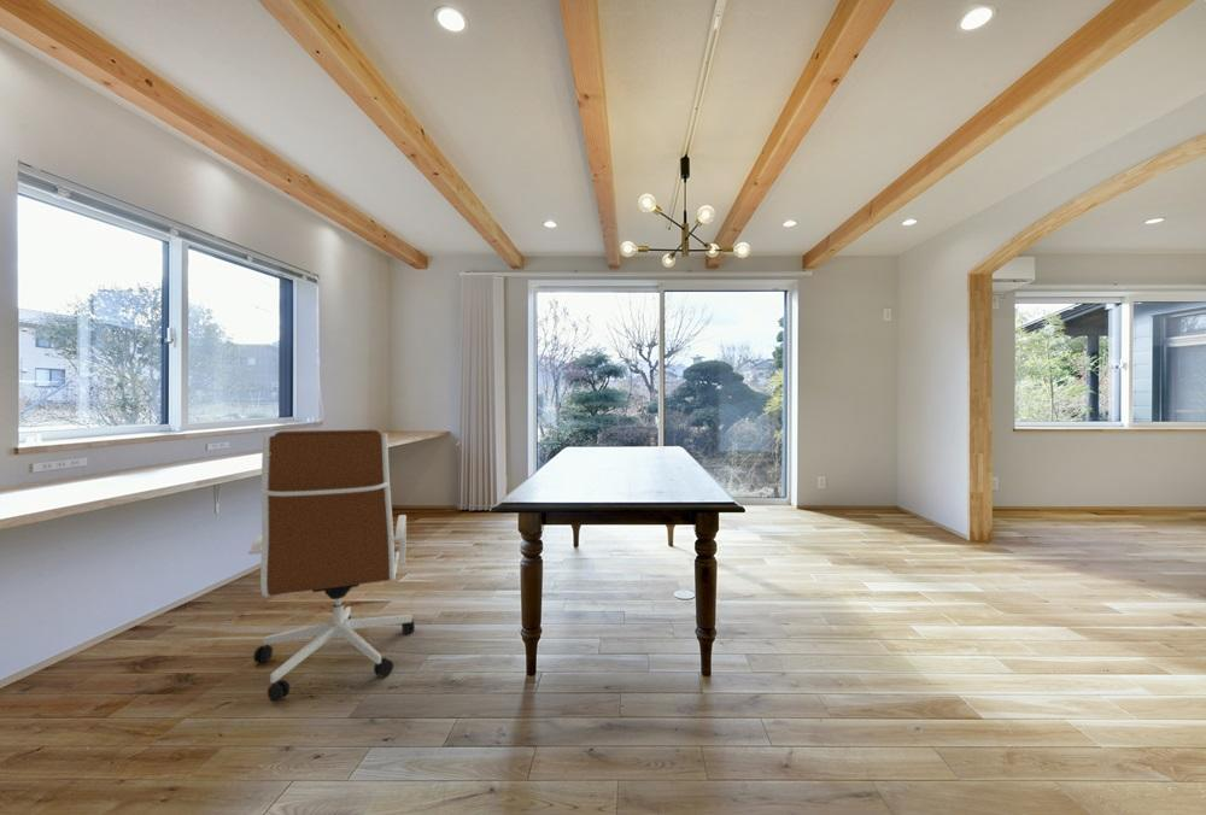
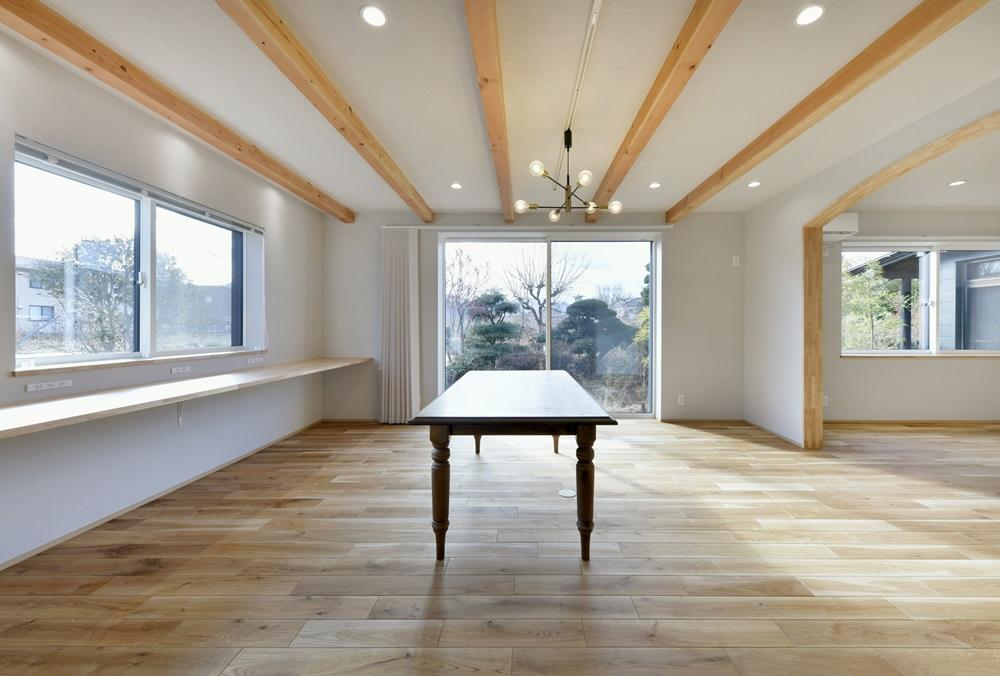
- office chair (339, 540)
